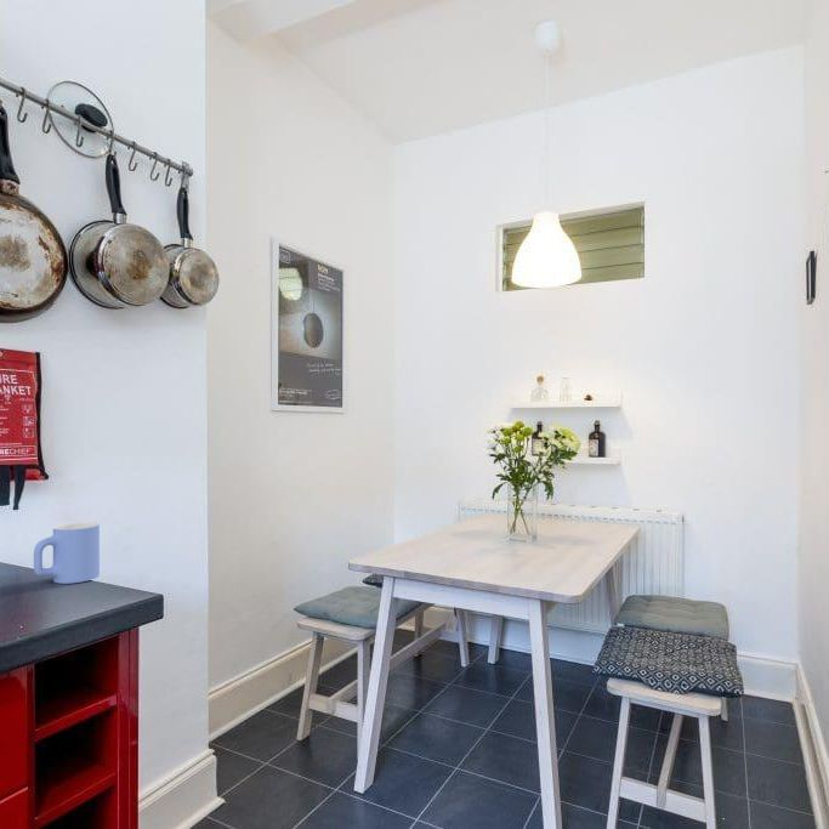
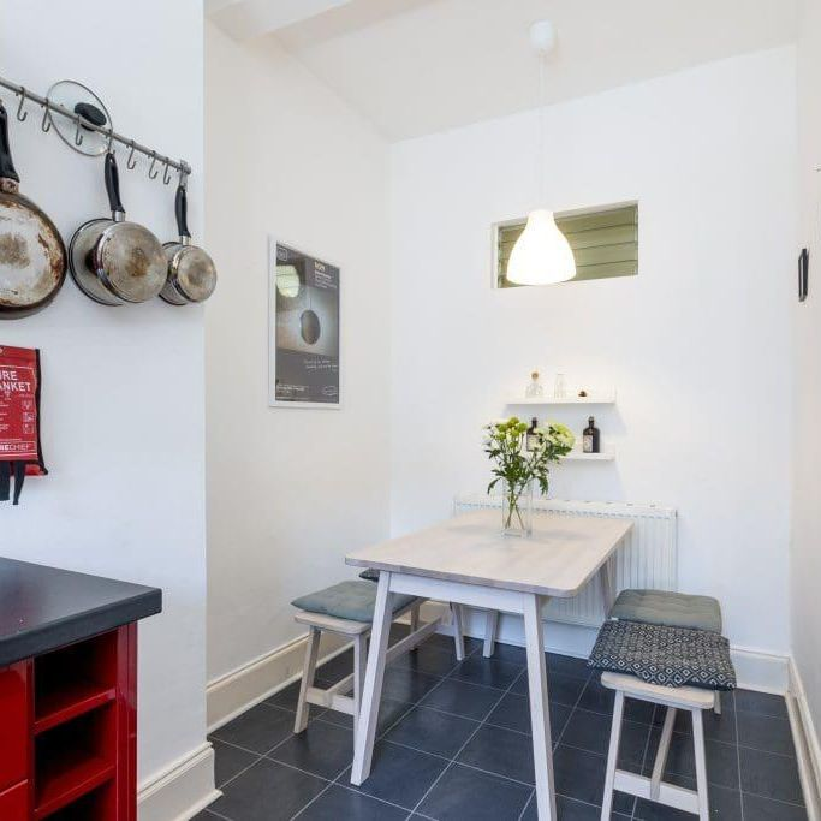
- mug (66, 552)
